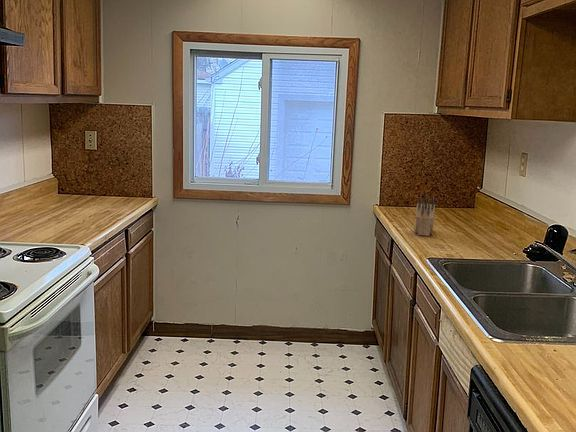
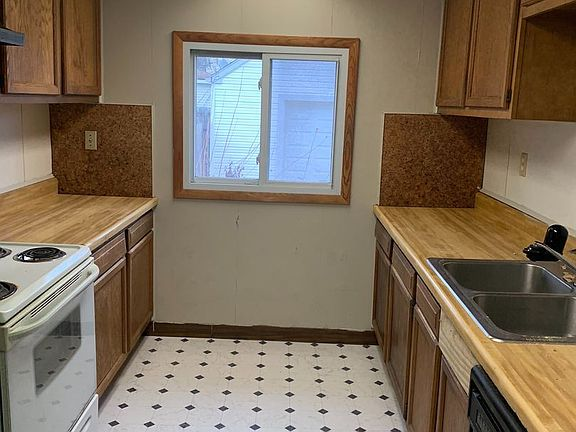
- knife block (425, 213)
